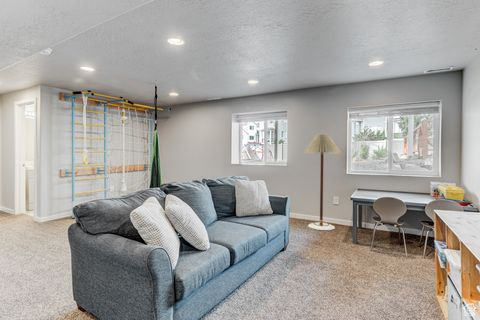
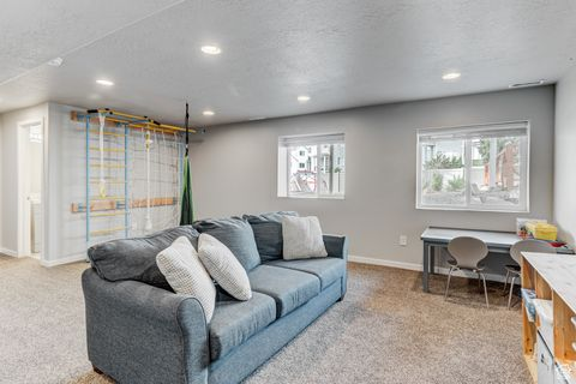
- floor lamp (321, 180)
